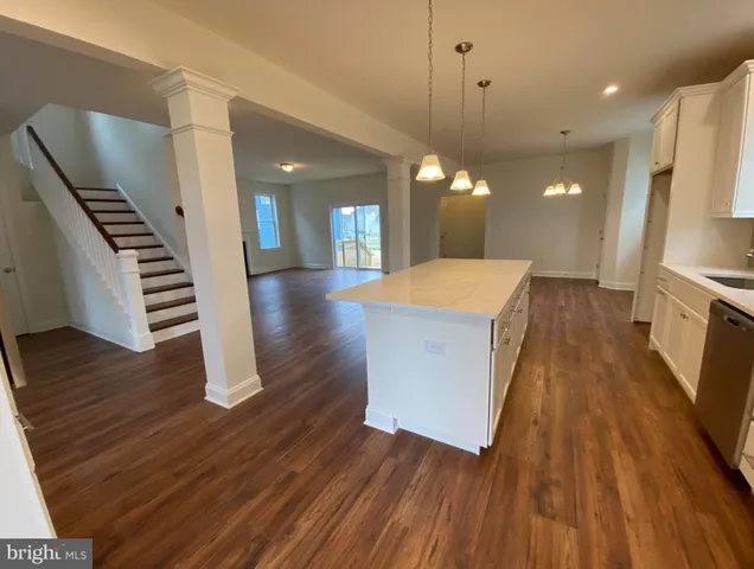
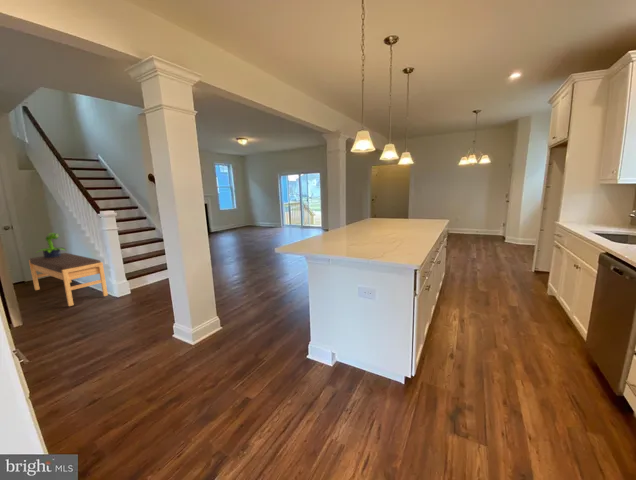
+ potted plant (50, 244)
+ bench (67, 276)
